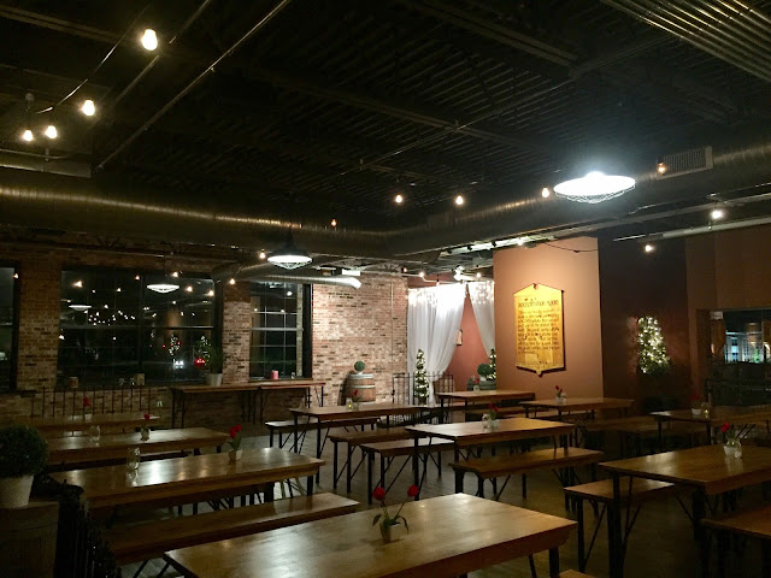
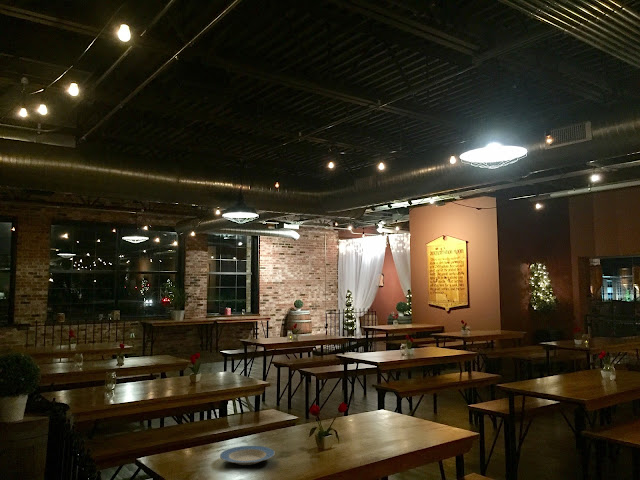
+ plate (247, 457)
